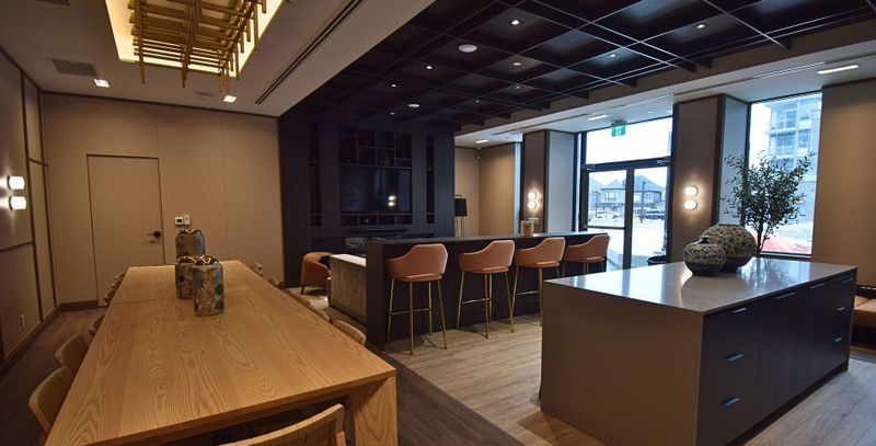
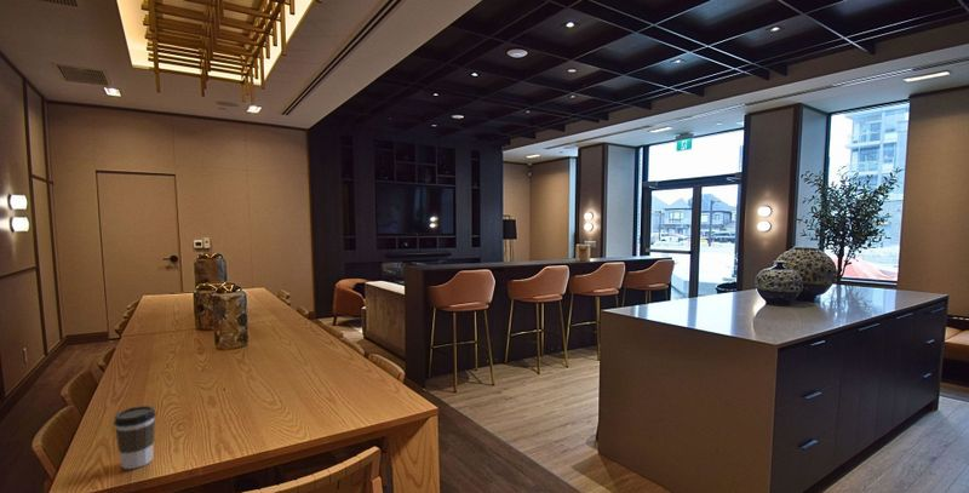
+ coffee cup (136, 437)
